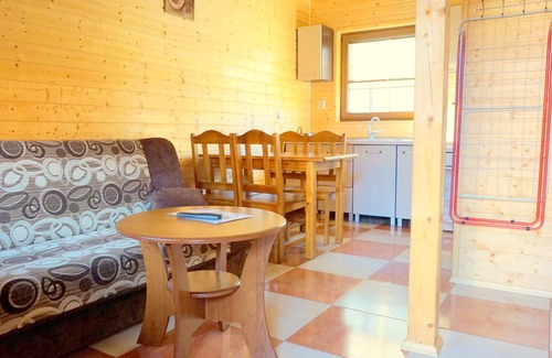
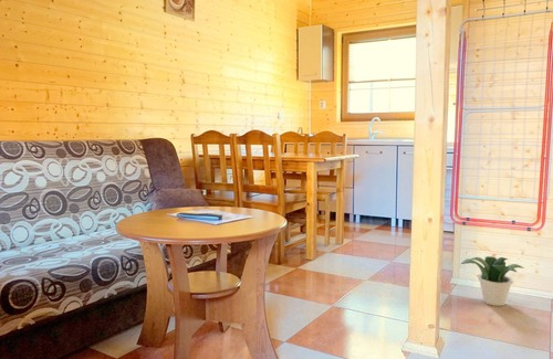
+ potted plant (491, 281)
